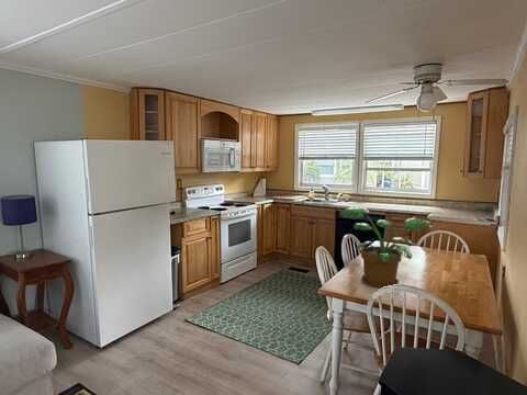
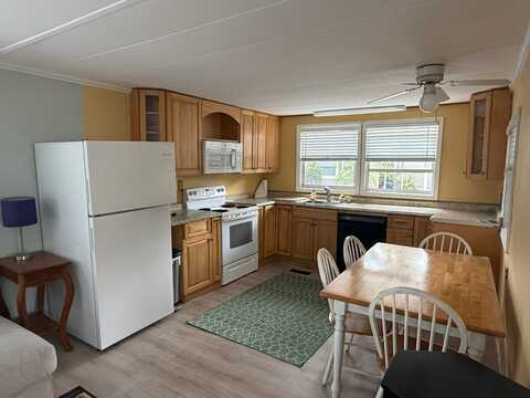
- potted plant (380, 245)
